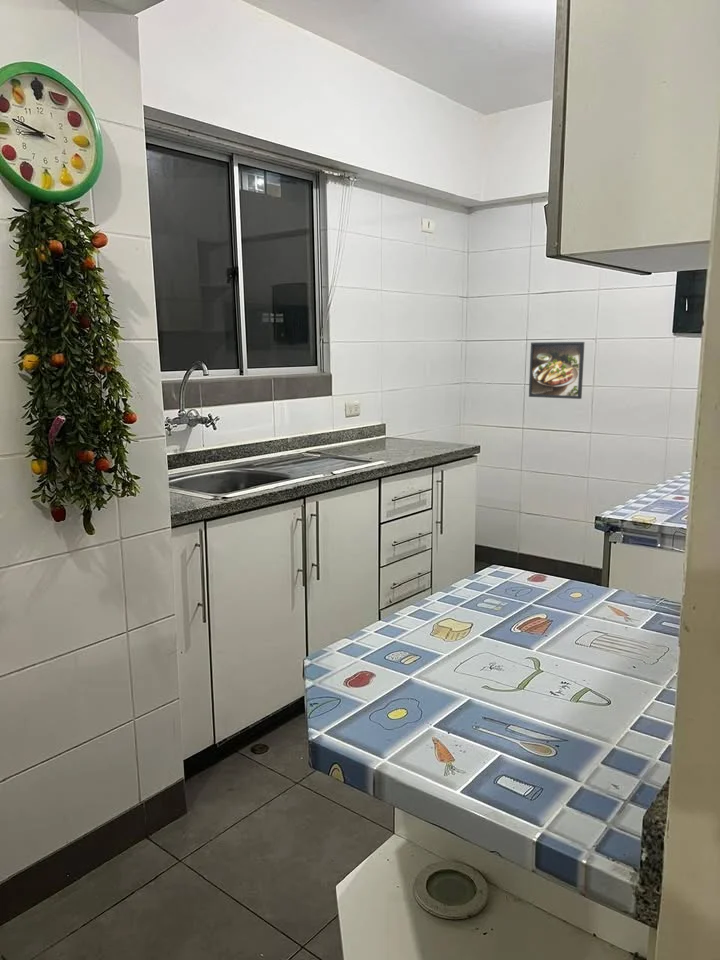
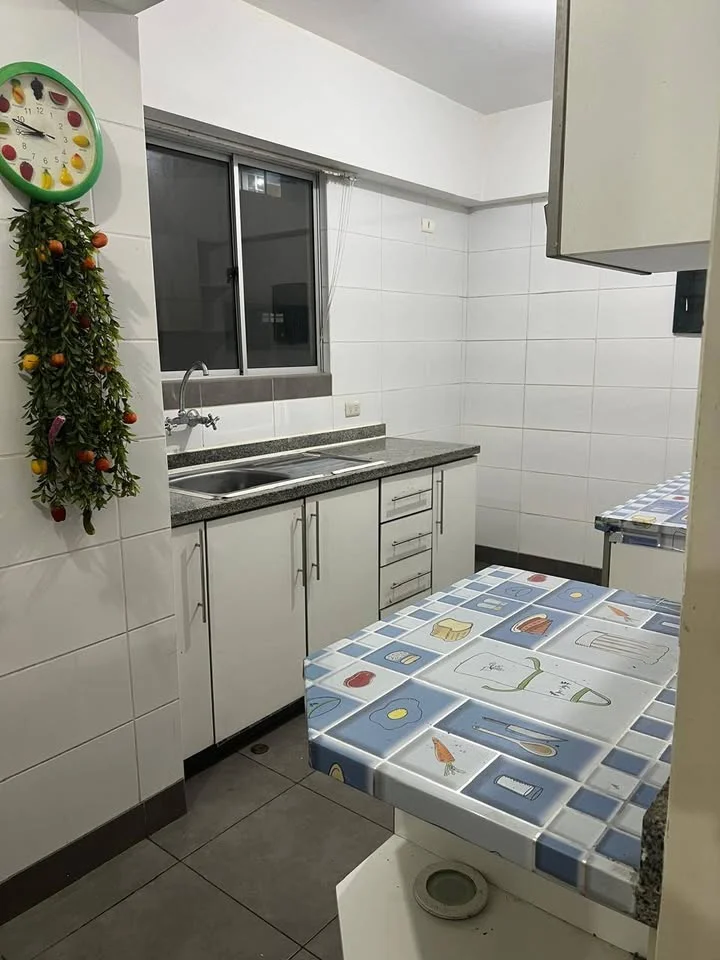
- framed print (555, 370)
